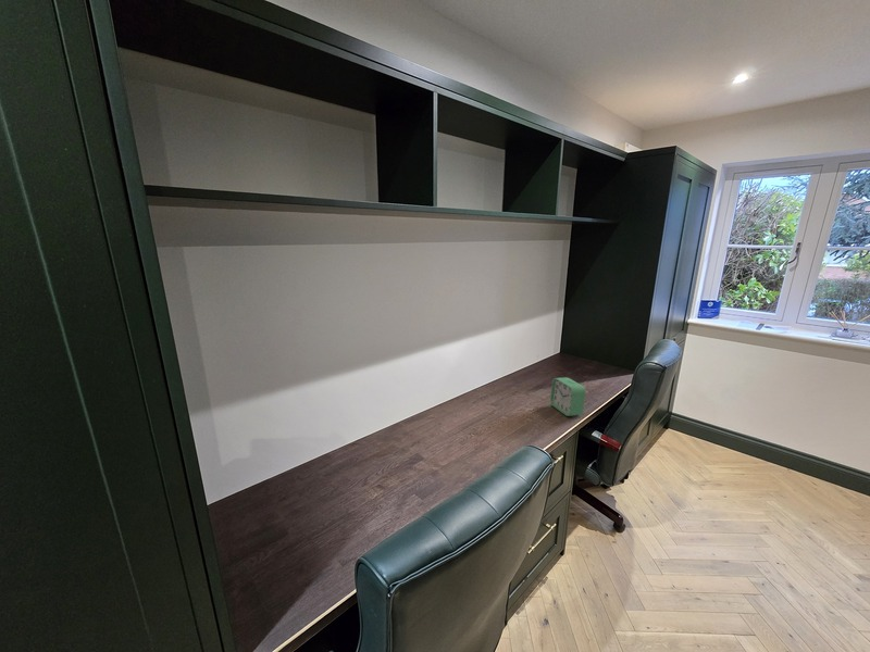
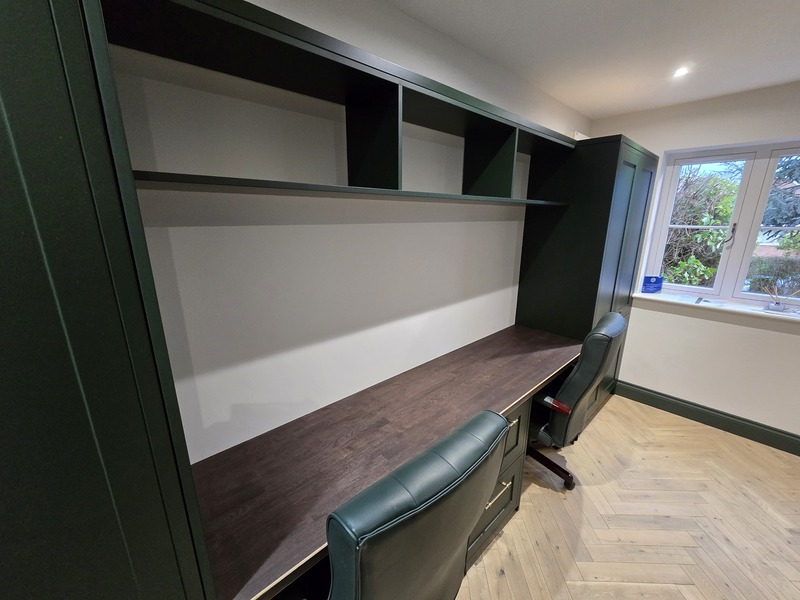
- alarm clock (567, 396)
